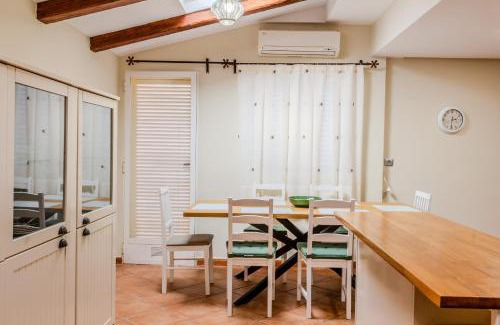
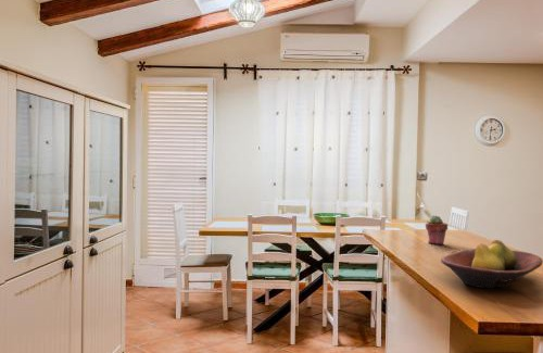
+ fruit bowl (491, 260)
+ potted succulent (435, 229)
